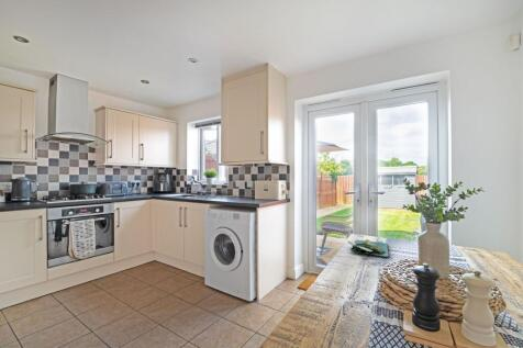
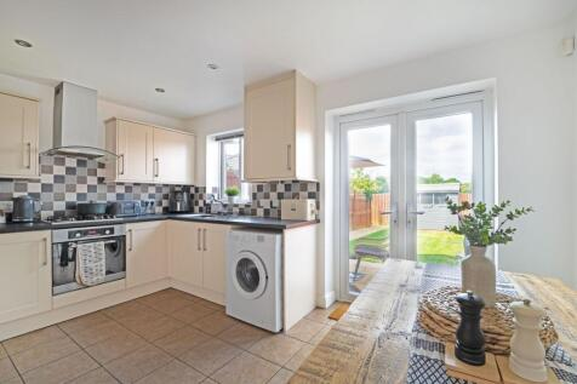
- platter (368, 246)
